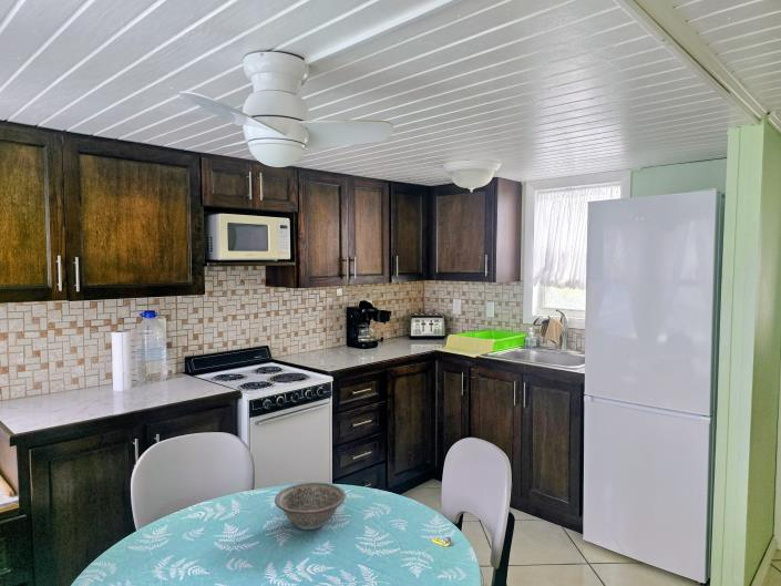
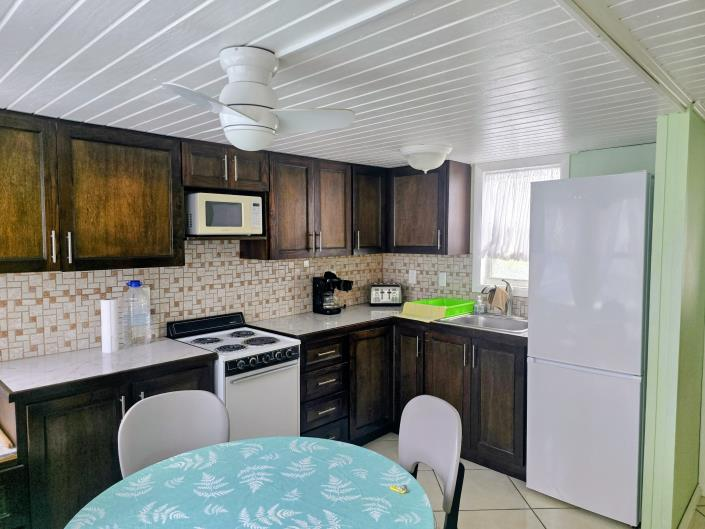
- decorative bowl (310, 508)
